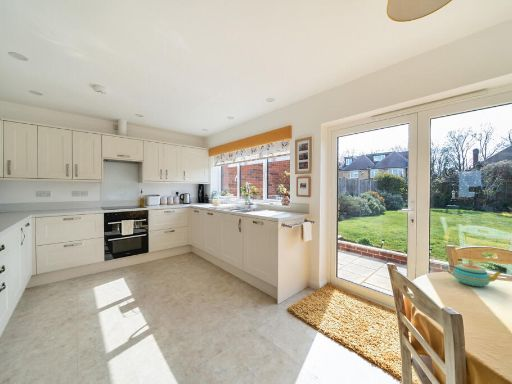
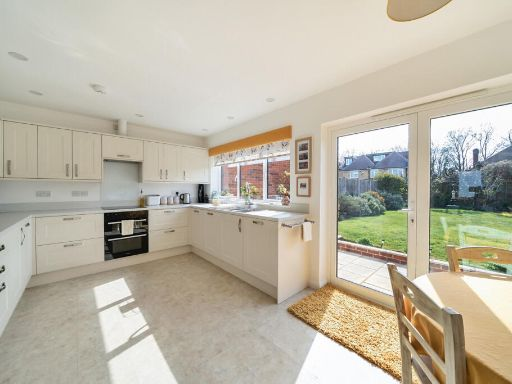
- teapot (472, 272)
